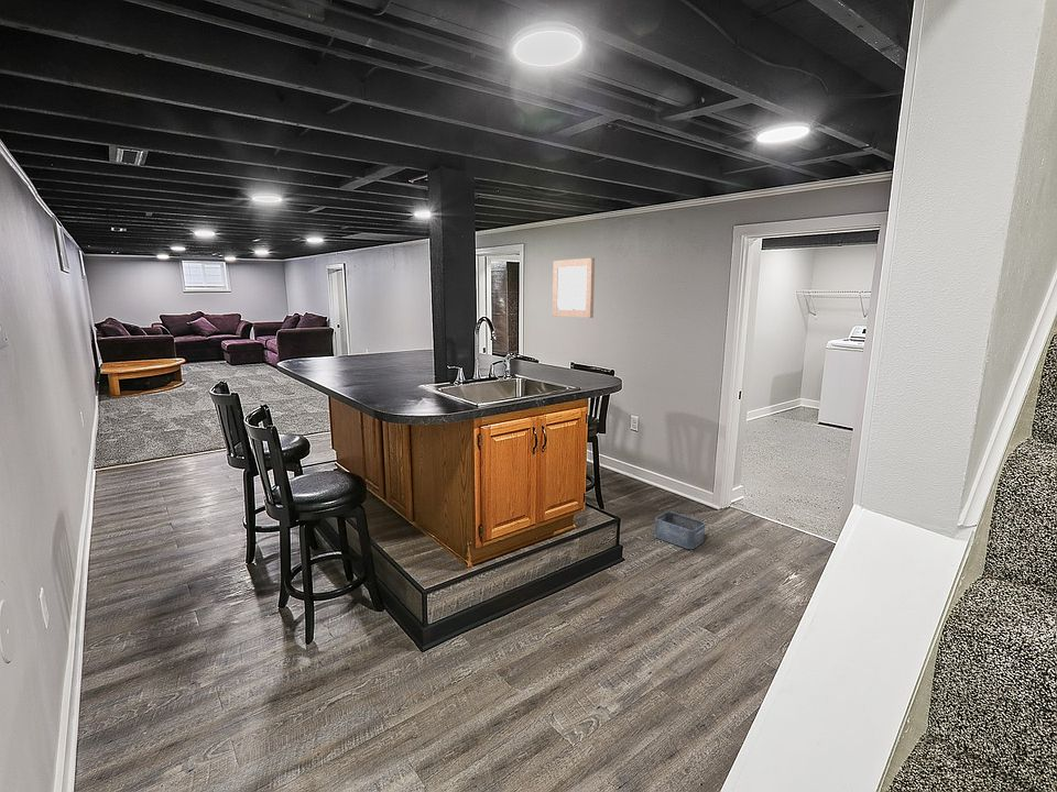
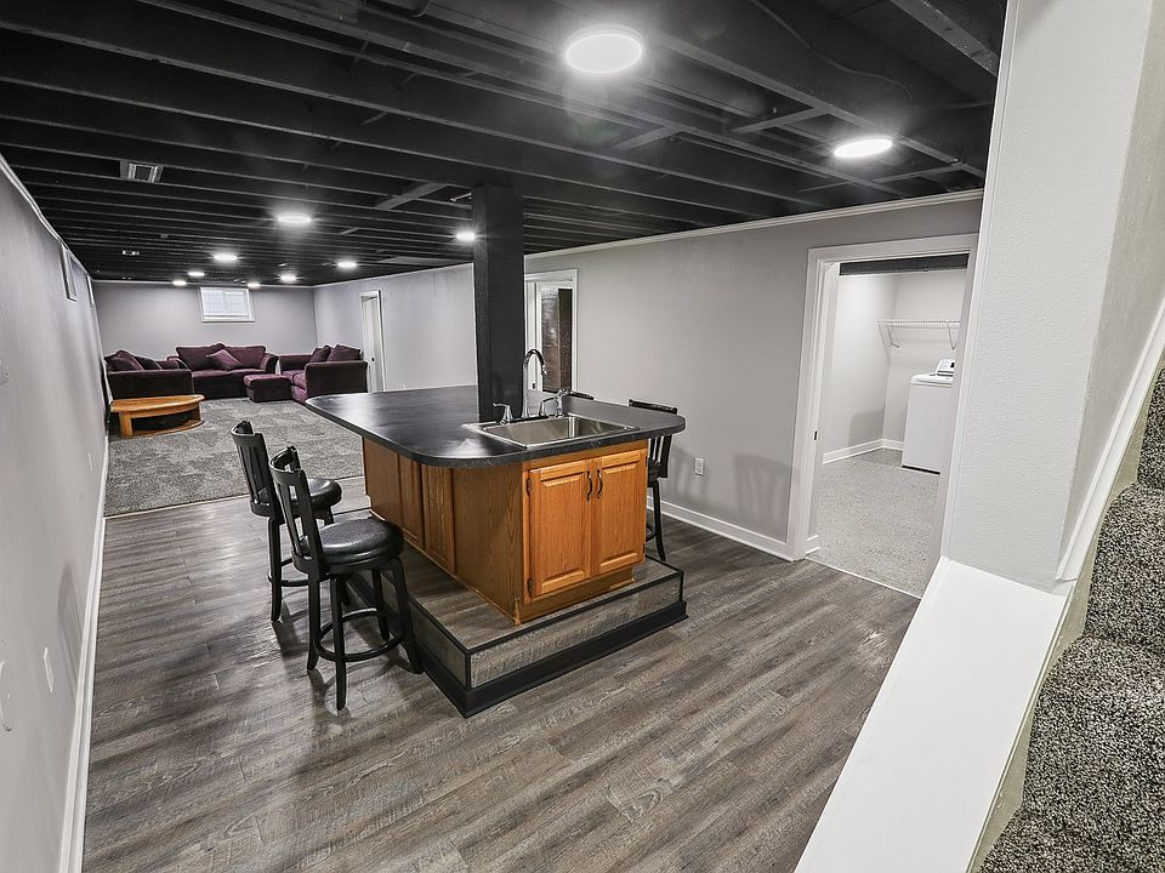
- wall art (573, 288)
- storage bin (679, 529)
